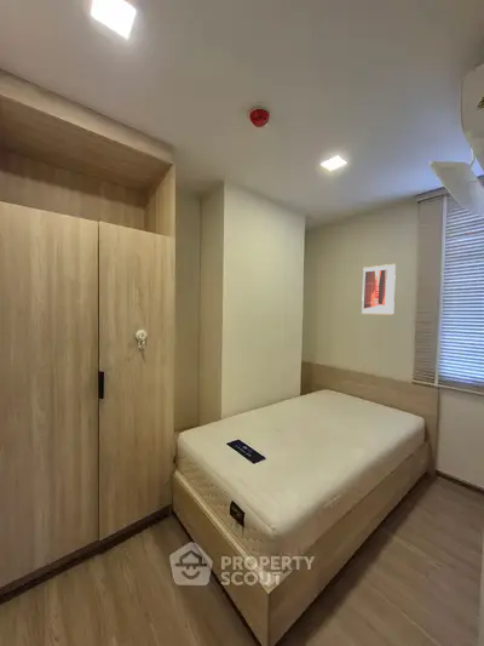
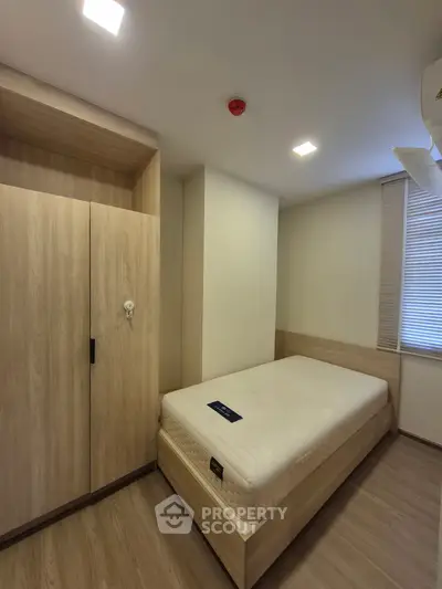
- wall art (378, 290)
